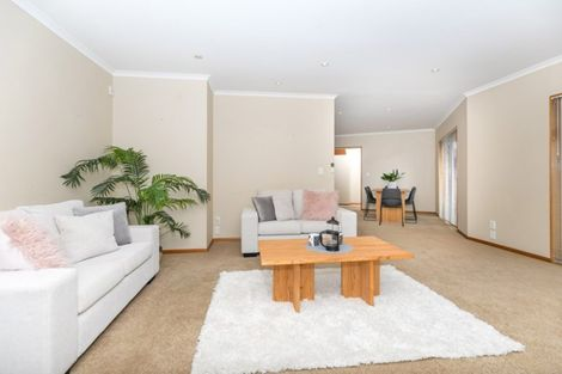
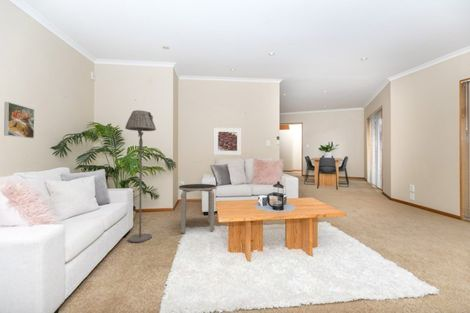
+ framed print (20, 121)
+ side table (208, 206)
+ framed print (227, 141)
+ floor lamp (140, 174)
